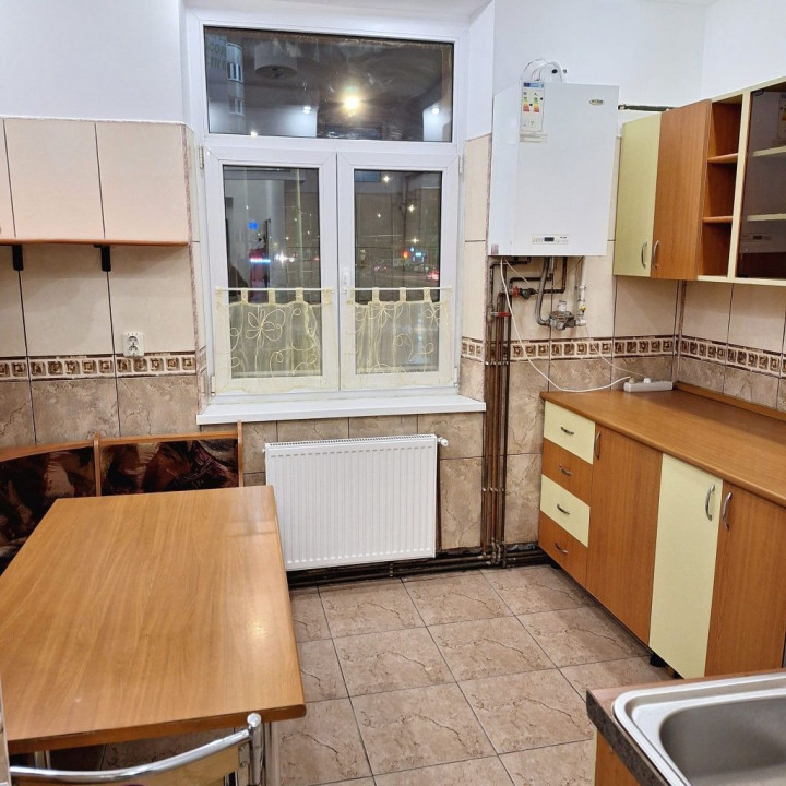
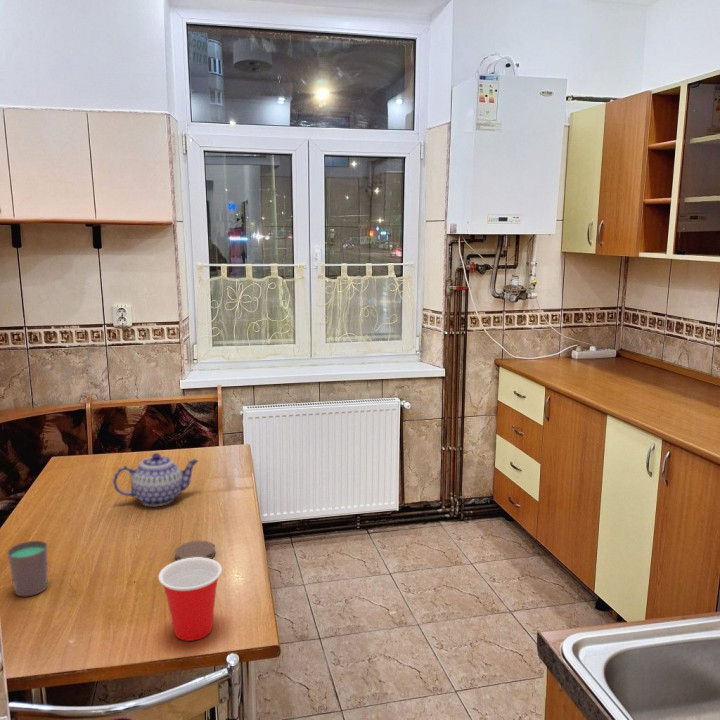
+ coaster (195, 552)
+ cup (192, 600)
+ cup (29, 568)
+ teapot (157, 476)
